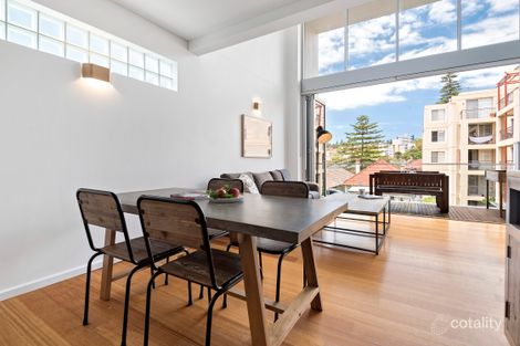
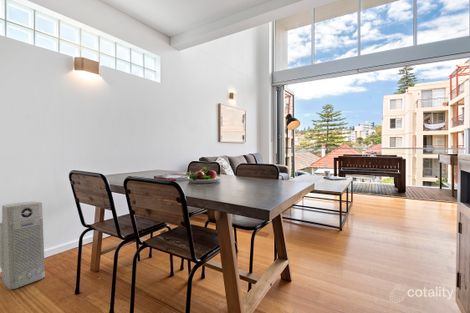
+ air purifier (21, 240)
